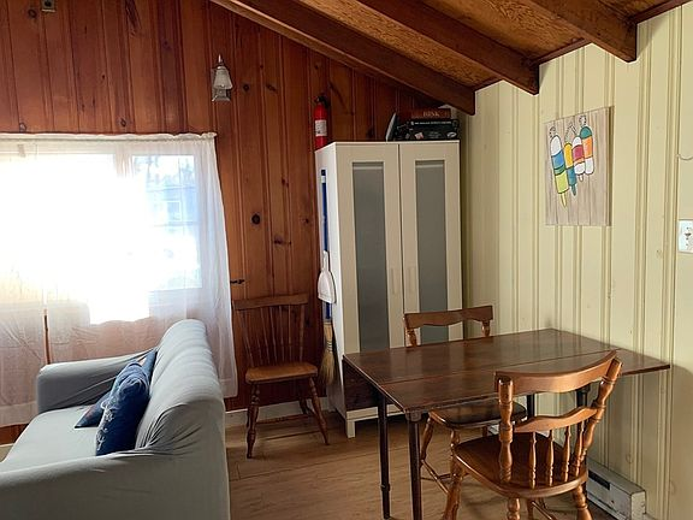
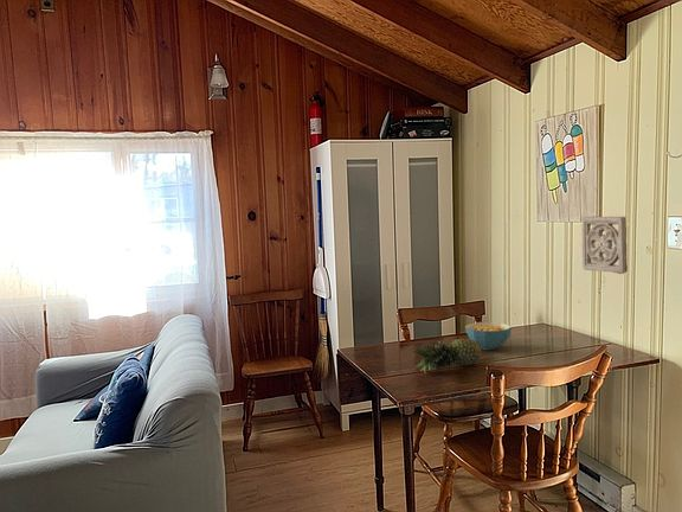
+ cereal bowl (488, 337)
+ fruit (446, 353)
+ wall ornament (604, 244)
